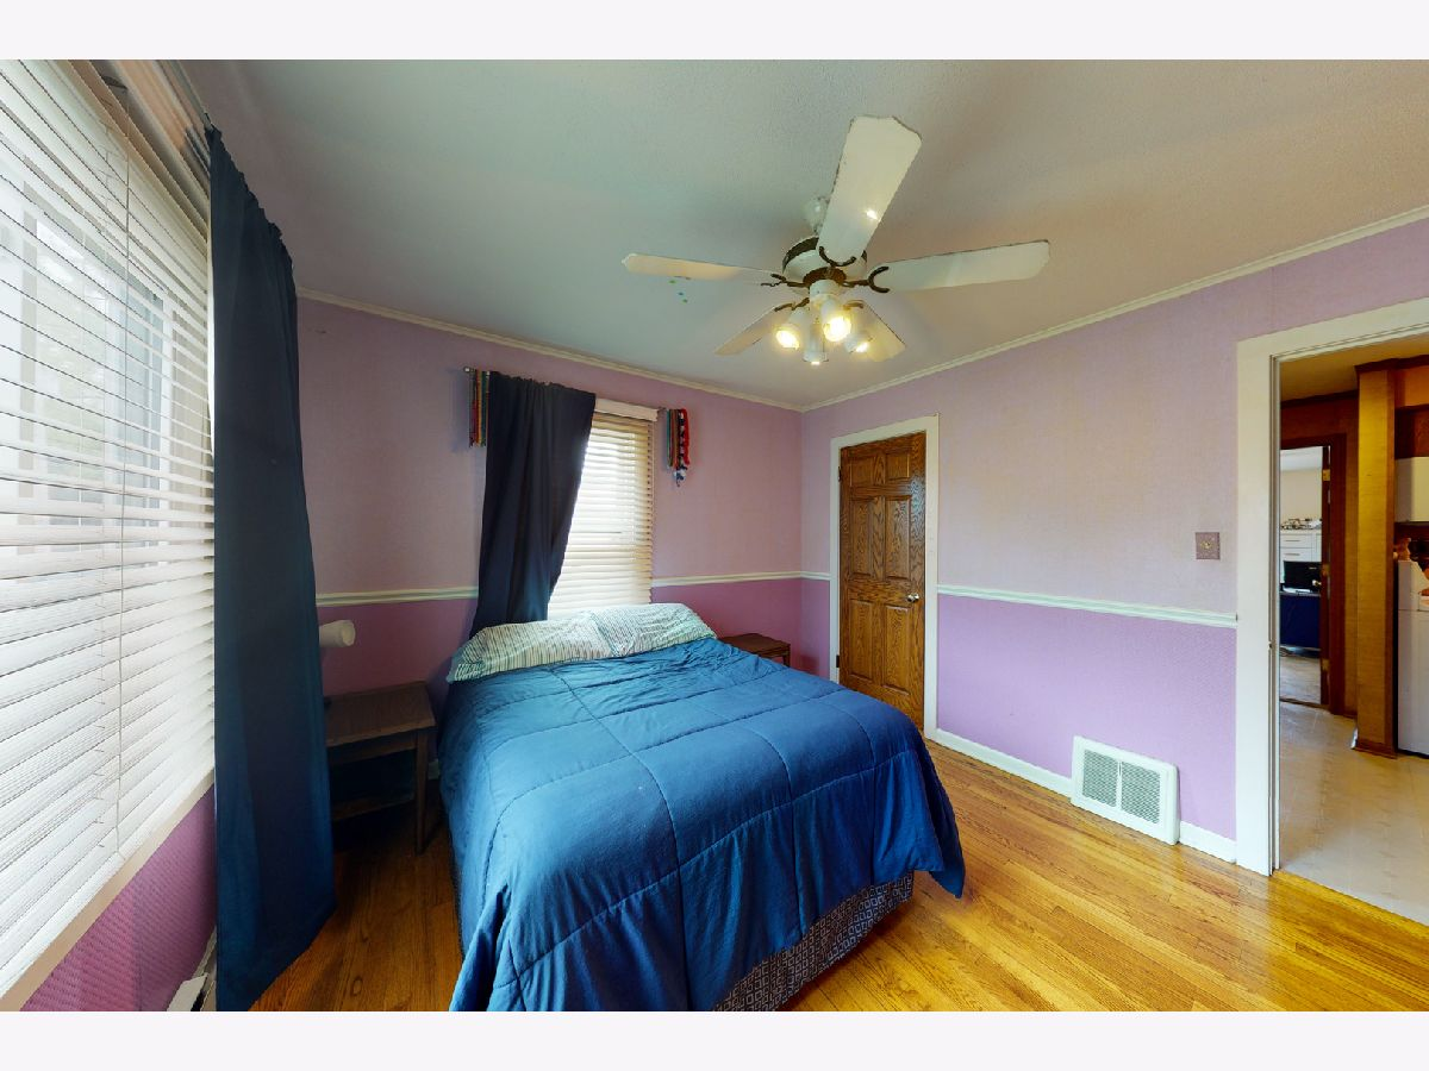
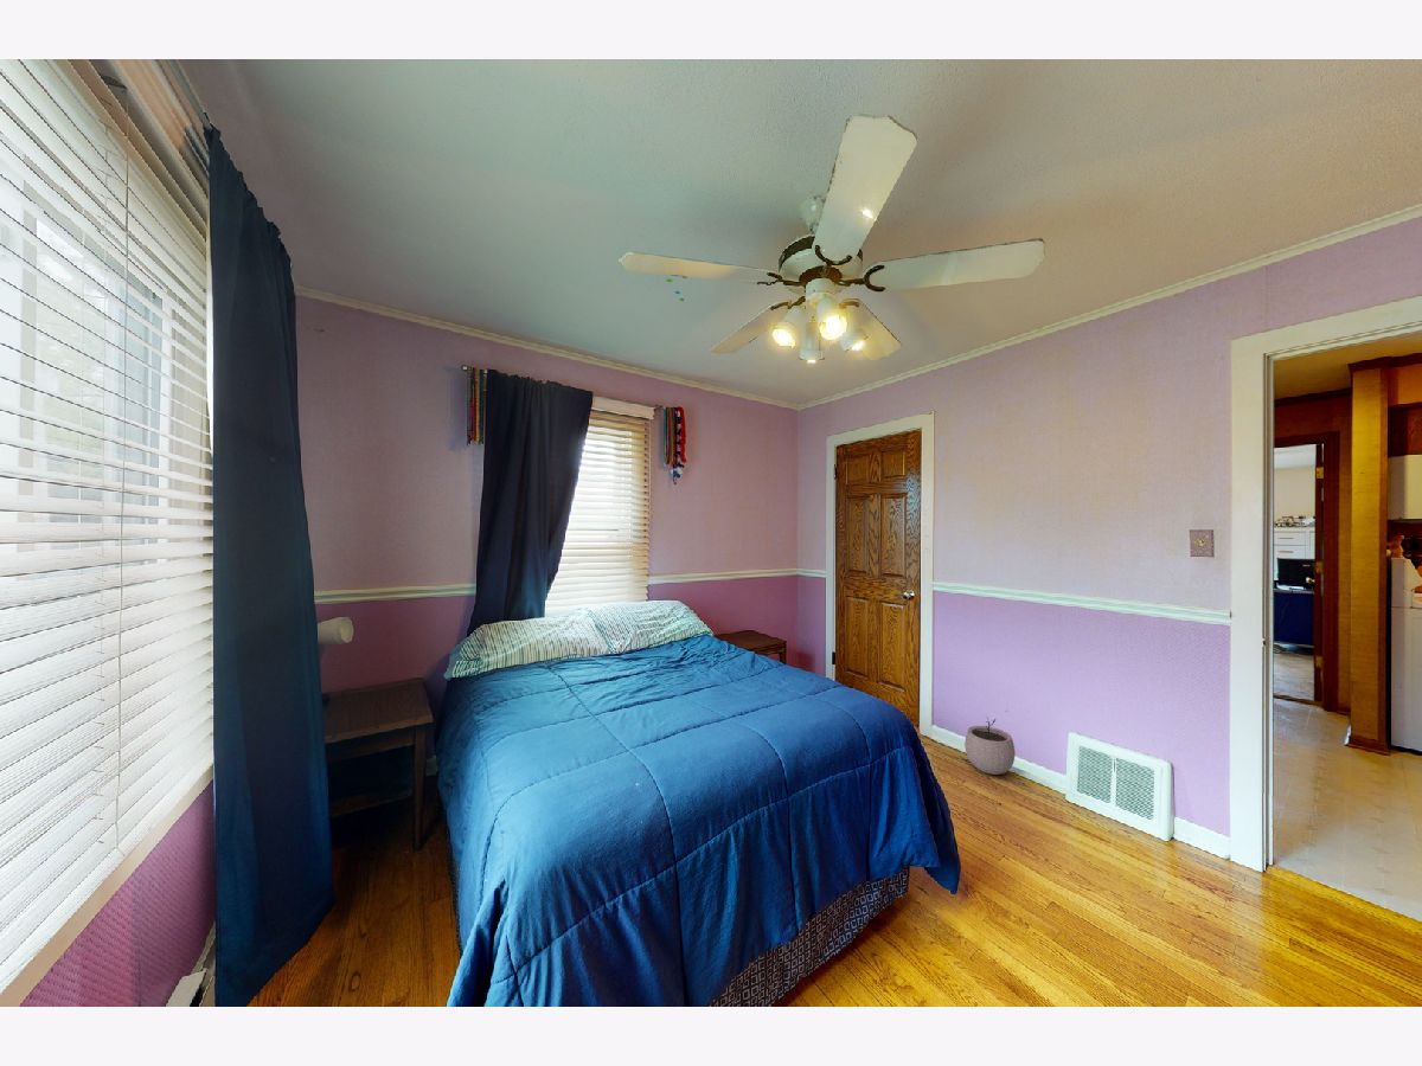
+ plant pot (988, 744)
